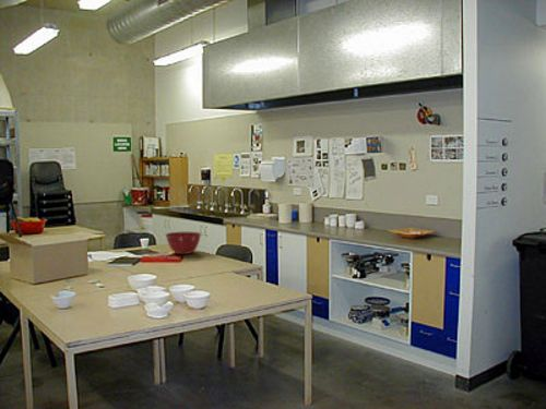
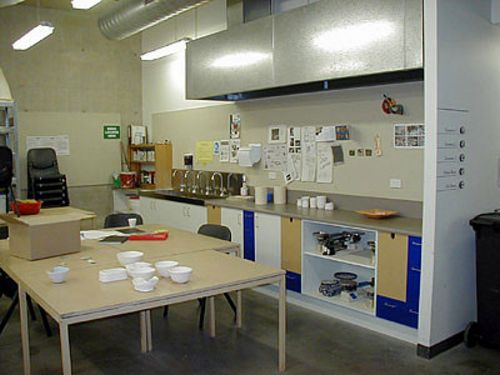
- mixing bowl (183, 243)
